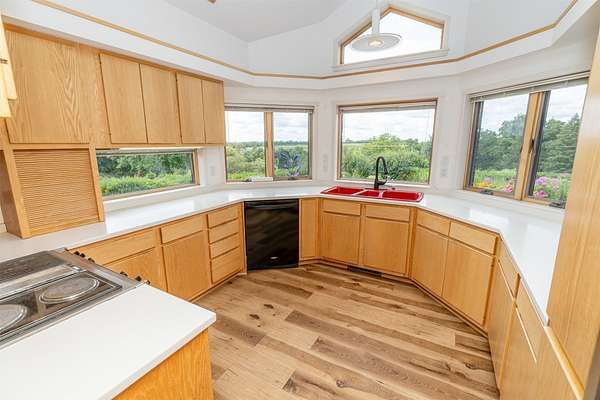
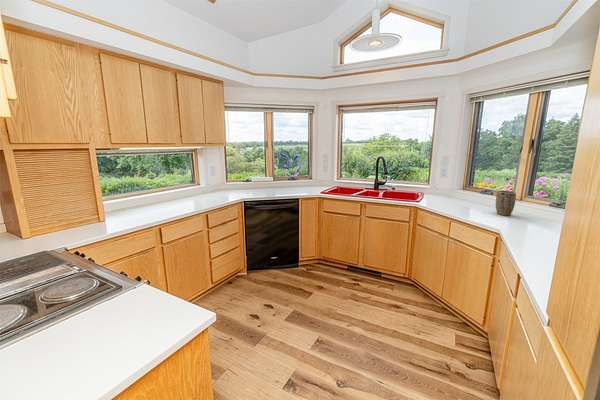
+ plant pot (505, 203)
